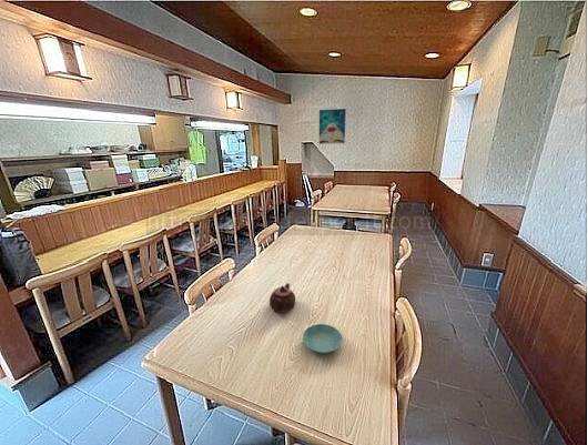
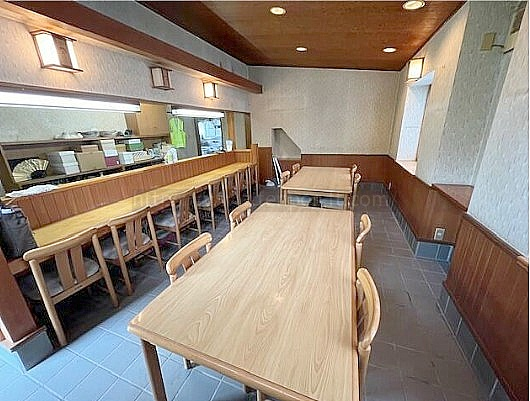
- saucer (322, 340)
- teapot (282, 296)
- wall art (332, 127)
